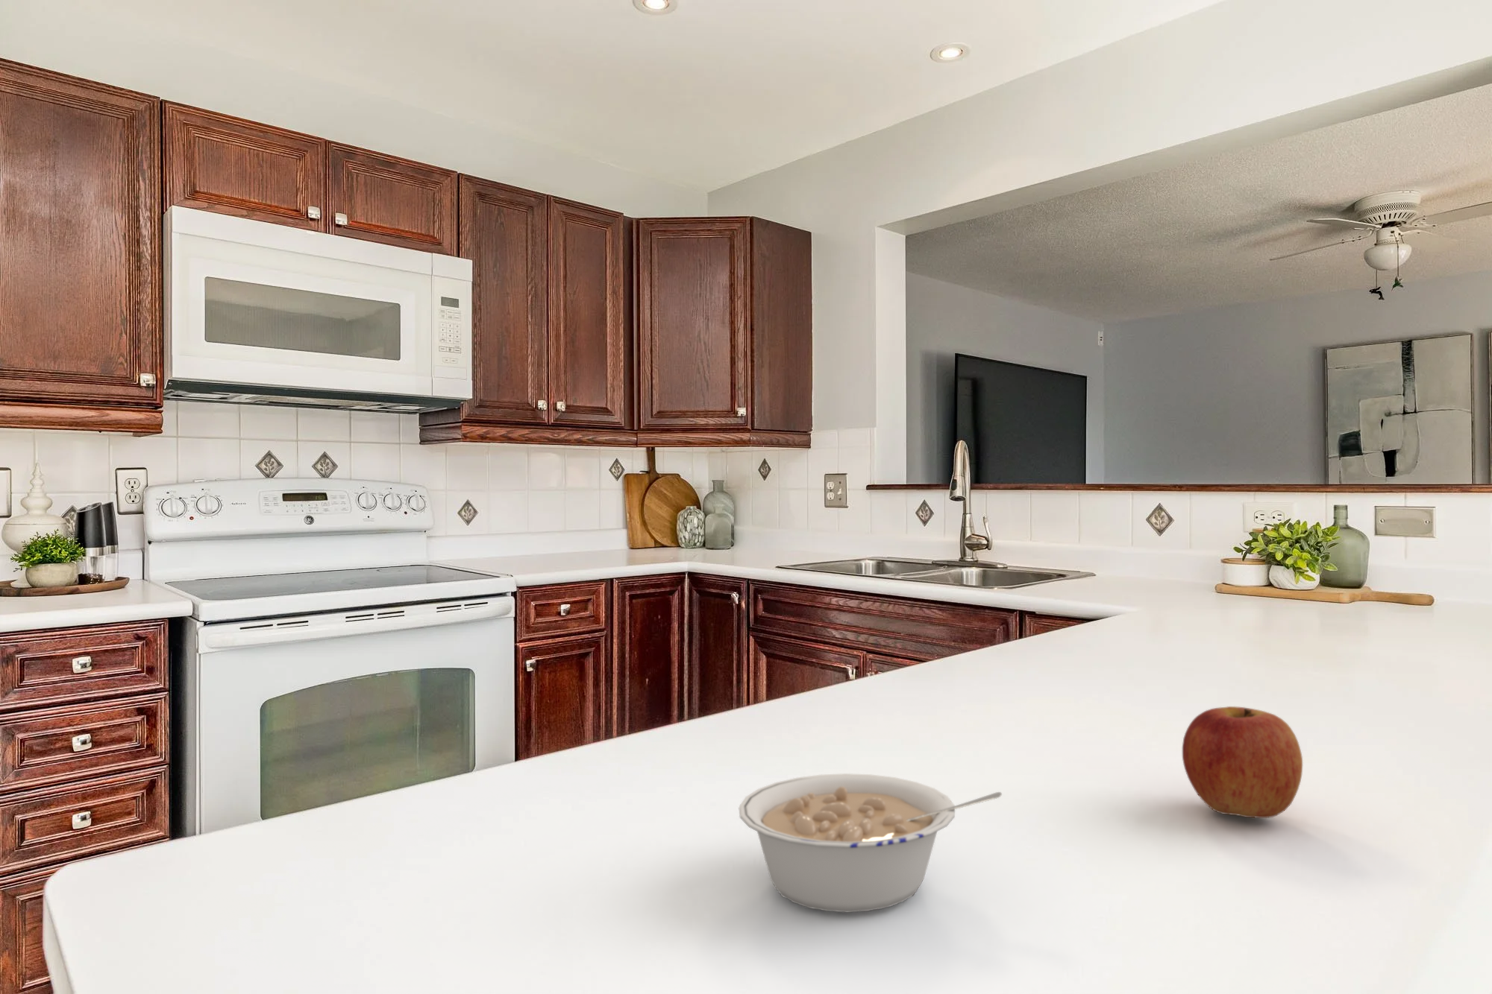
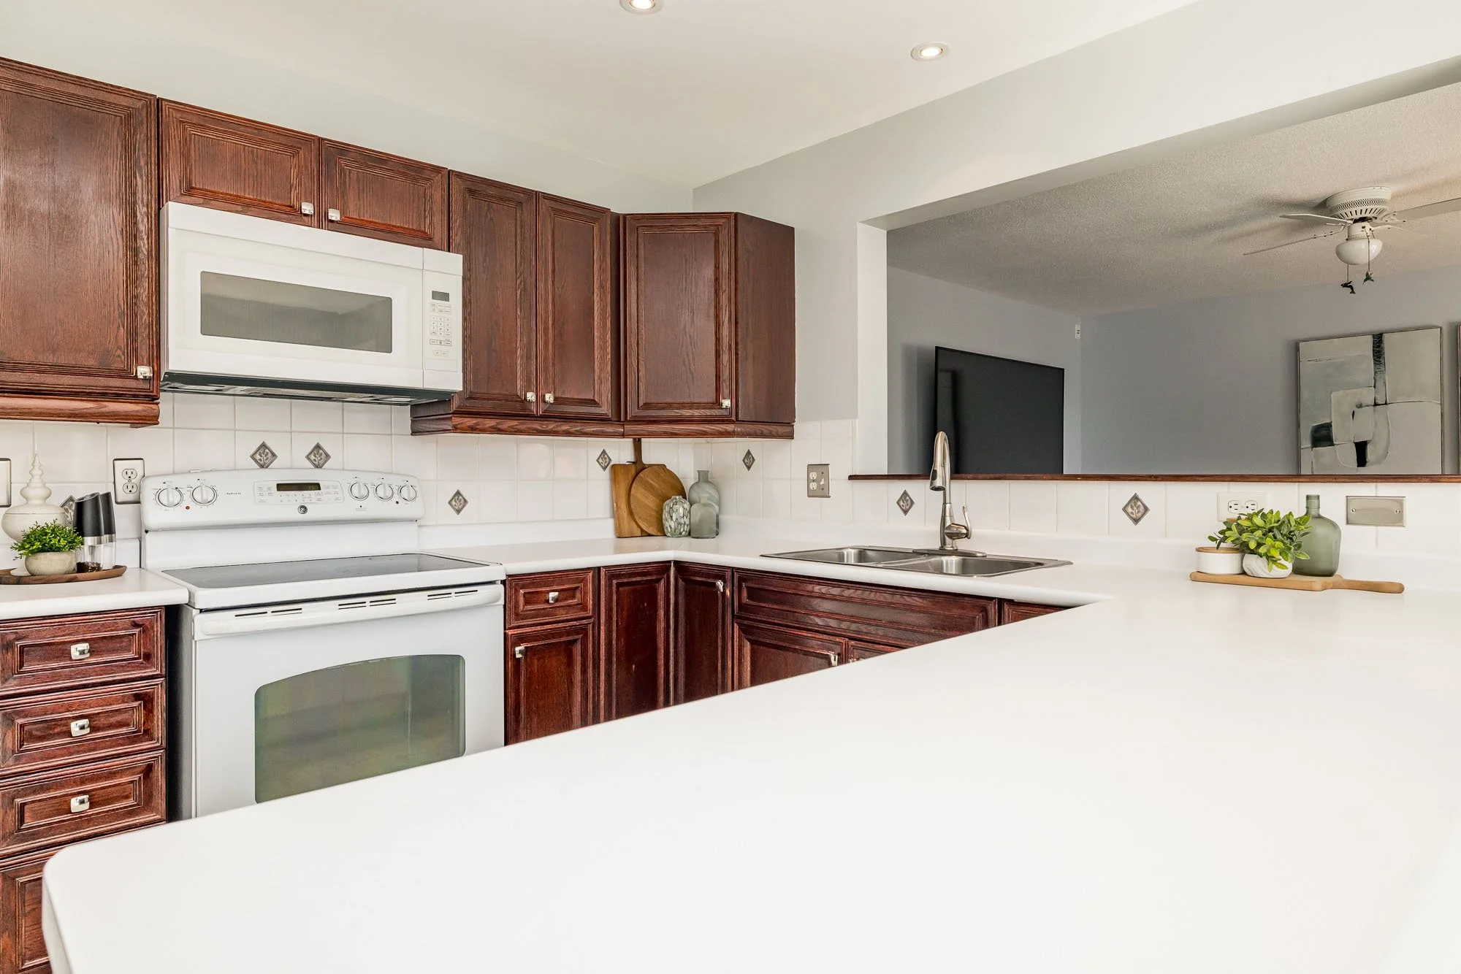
- apple (1240, 761)
- legume (854, 834)
